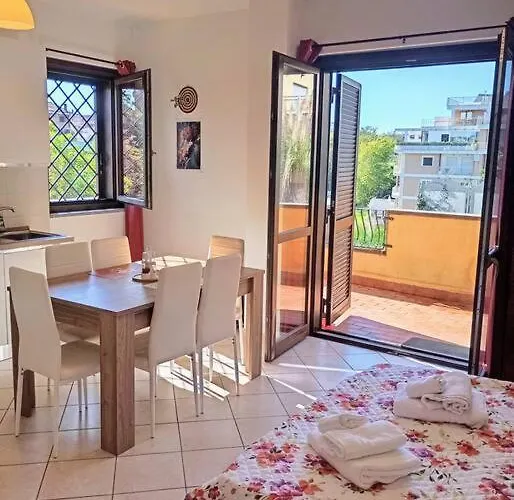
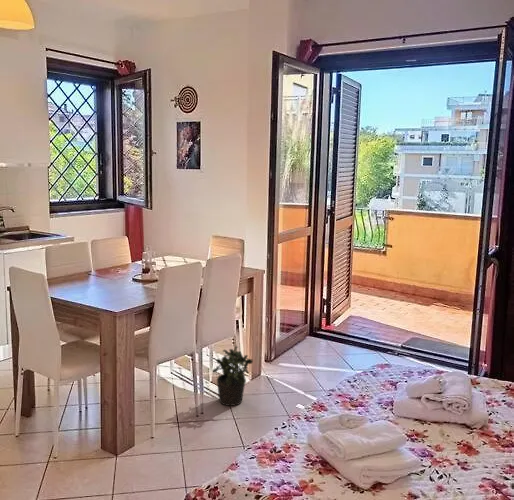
+ potted plant (233, 374)
